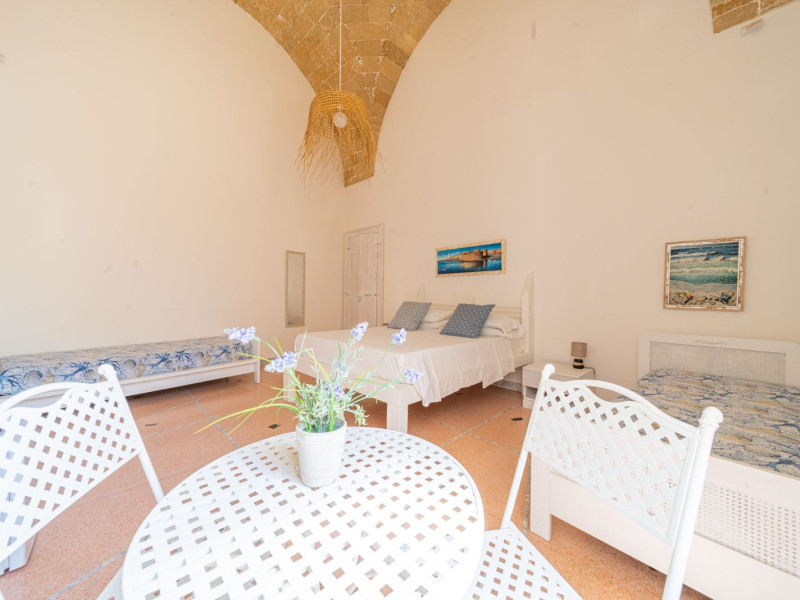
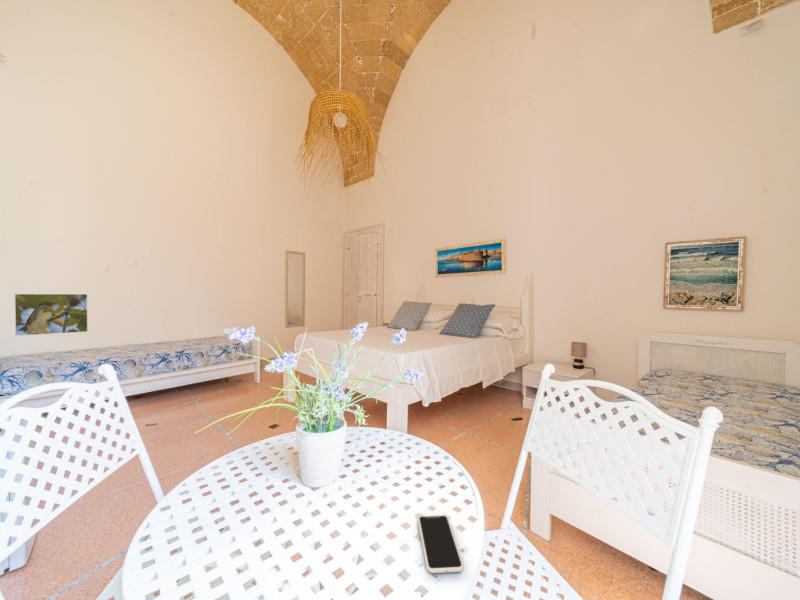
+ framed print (53, 313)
+ smartphone (438, 541)
